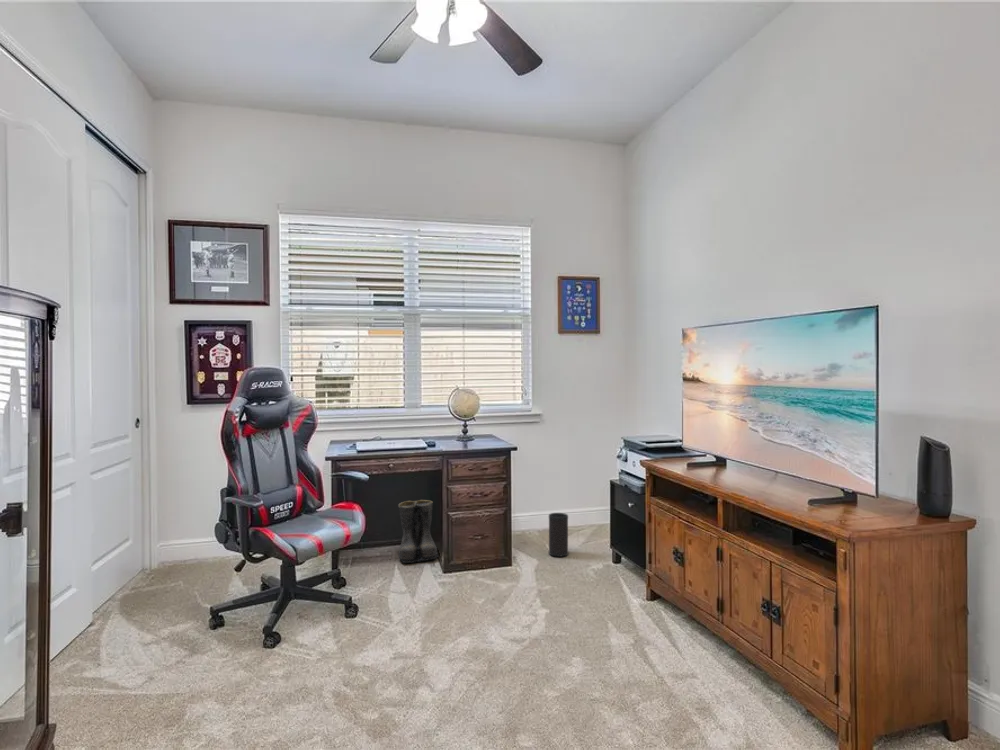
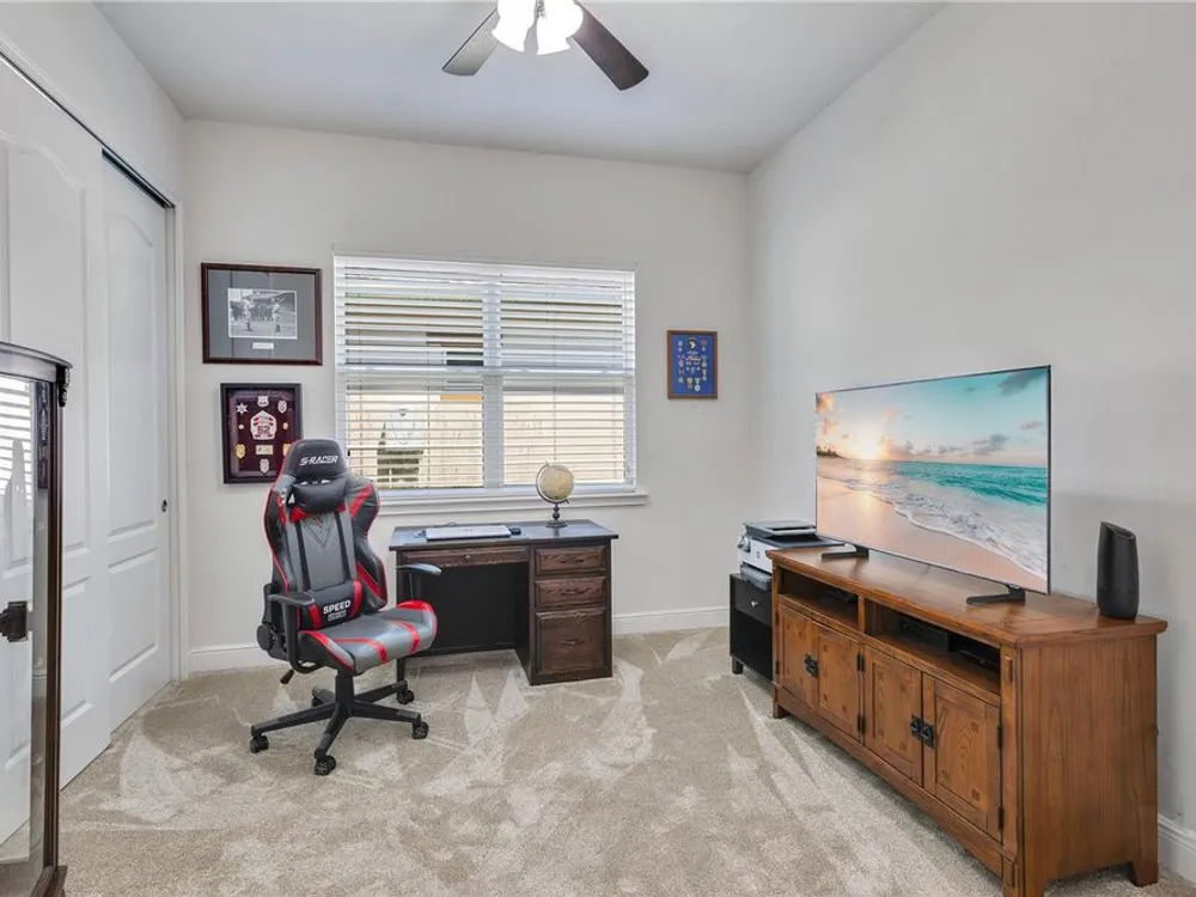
- speaker (558, 534)
- boots (416, 529)
